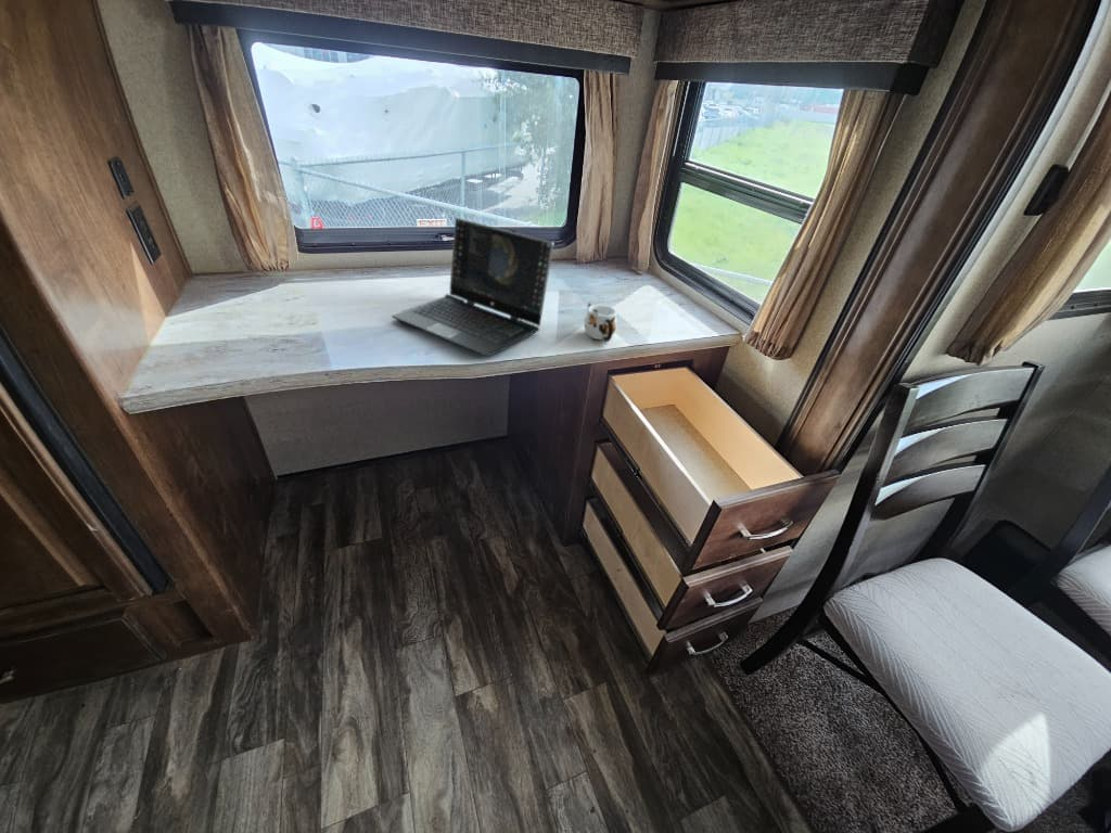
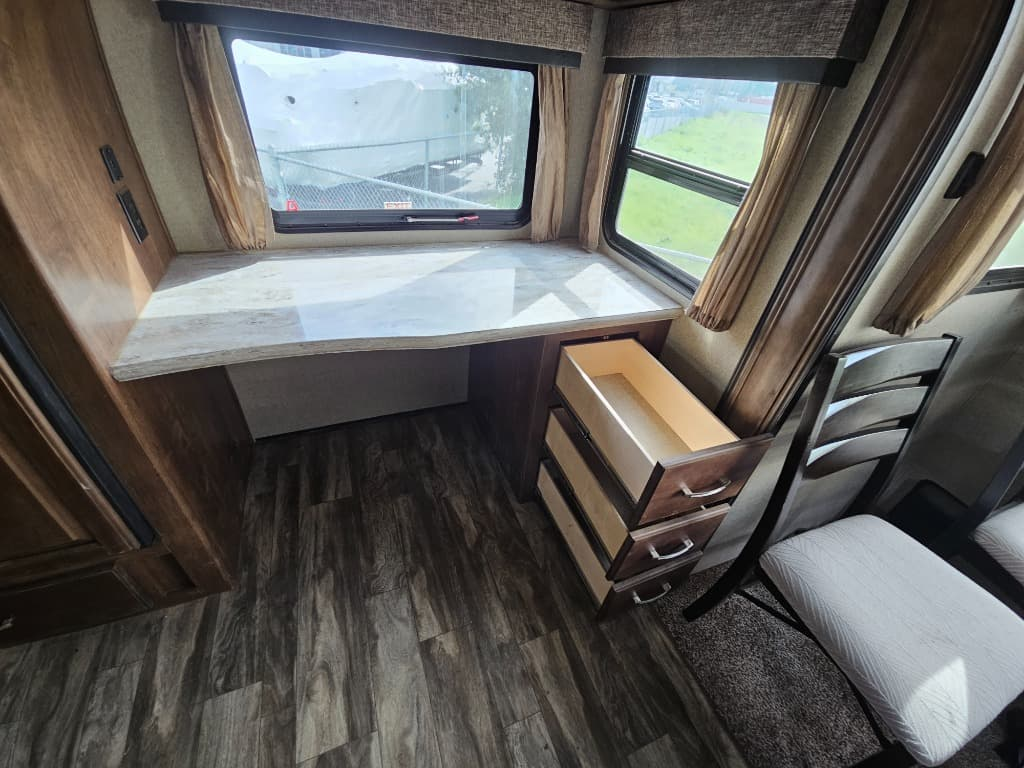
- mug (602, 322)
- laptop (470, 283)
